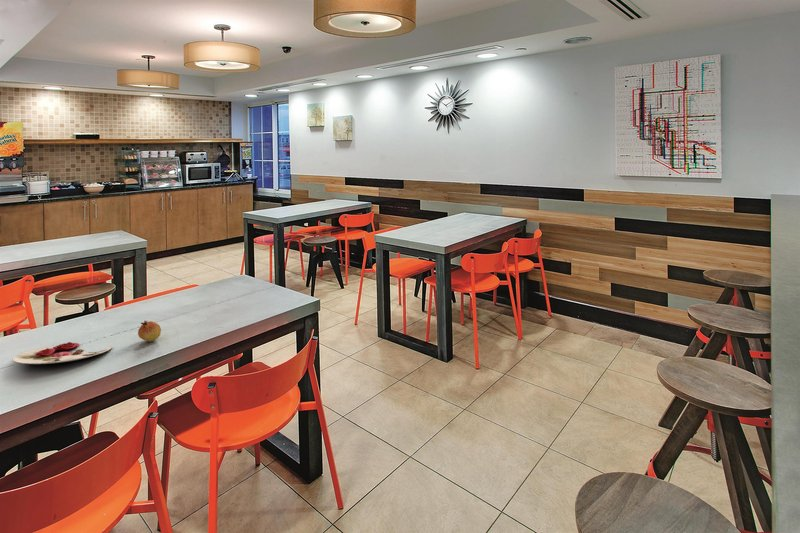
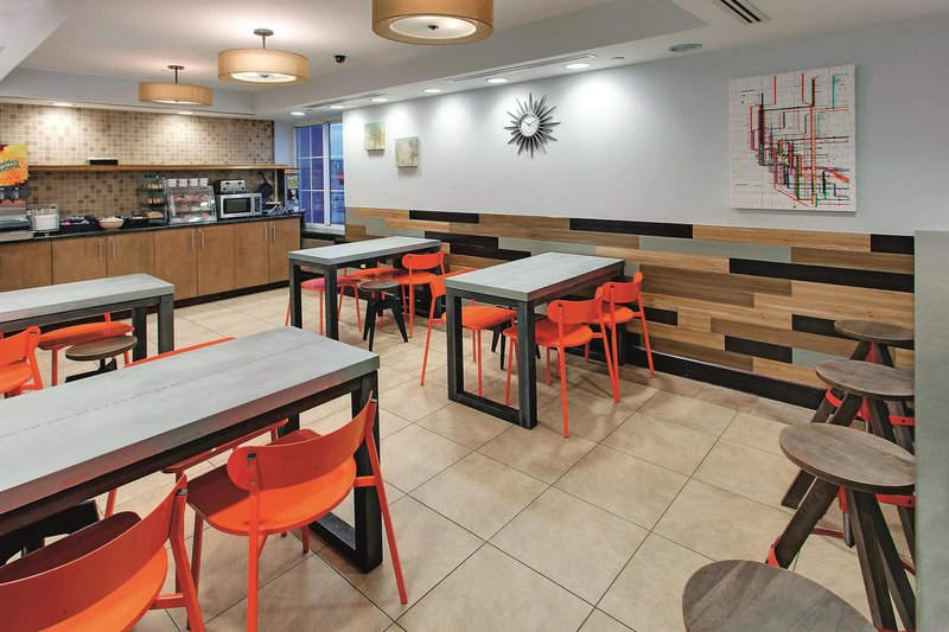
- fruit (149, 330)
- plate (65, 352)
